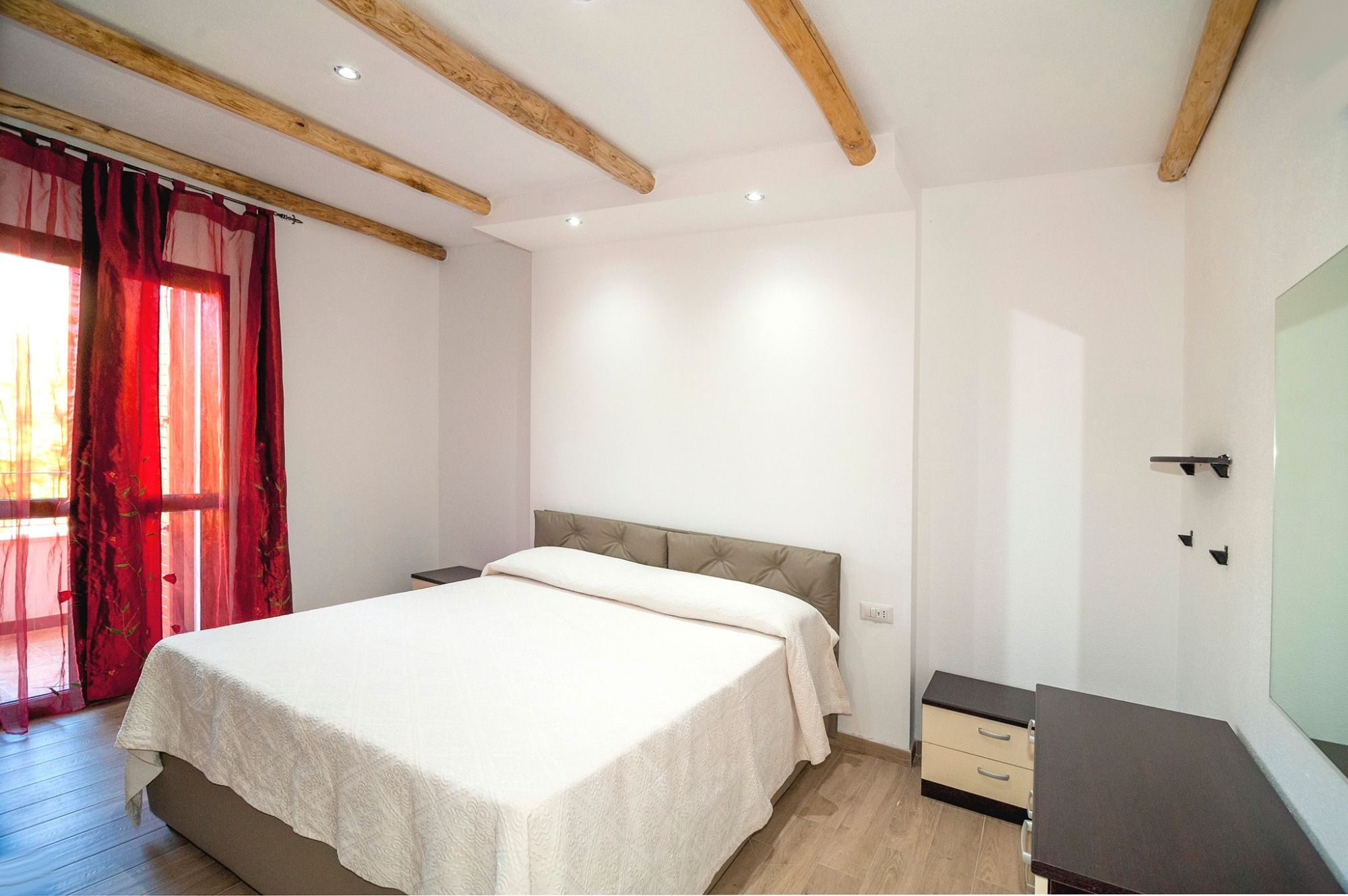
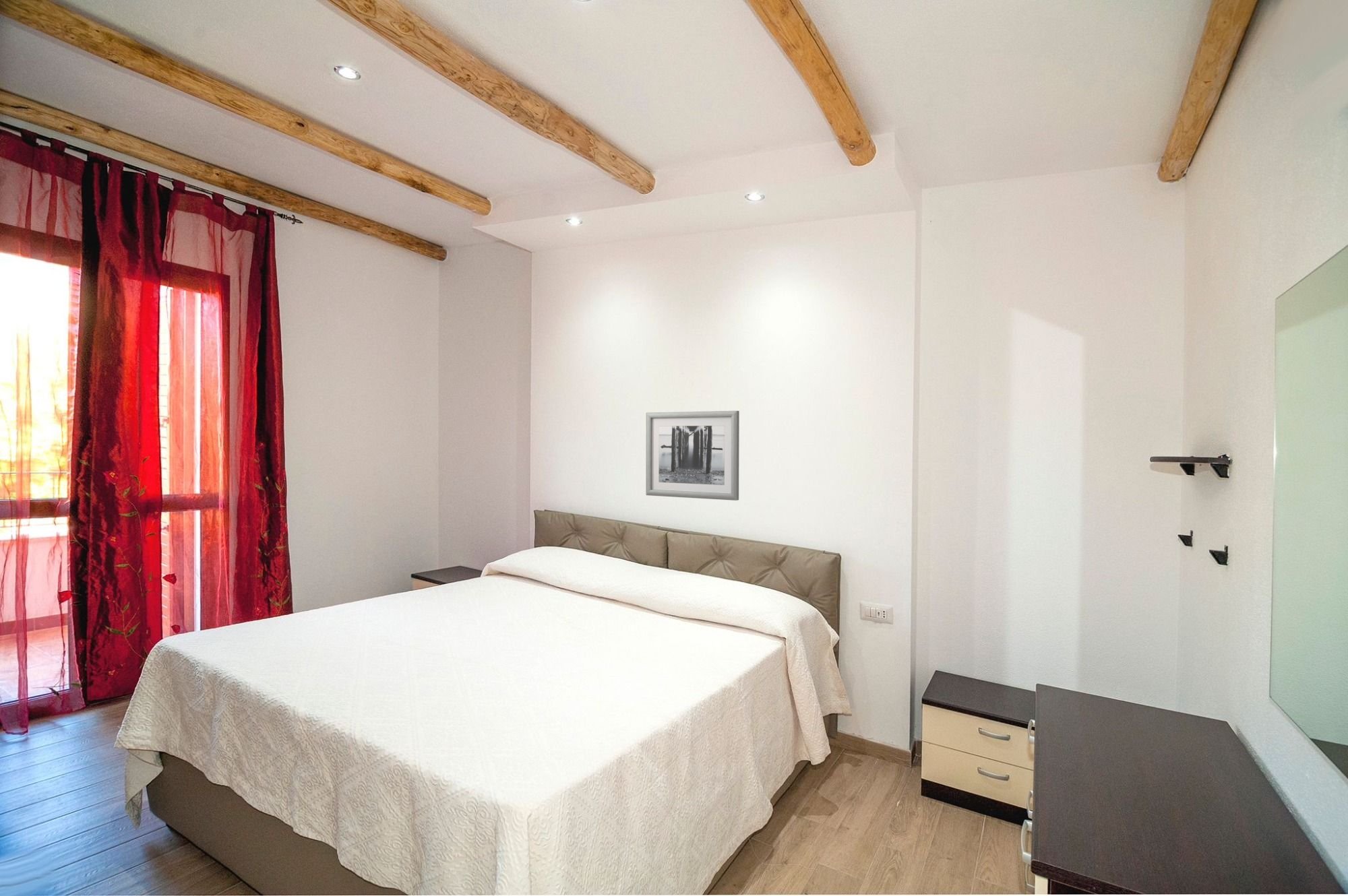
+ wall art (690, 455)
